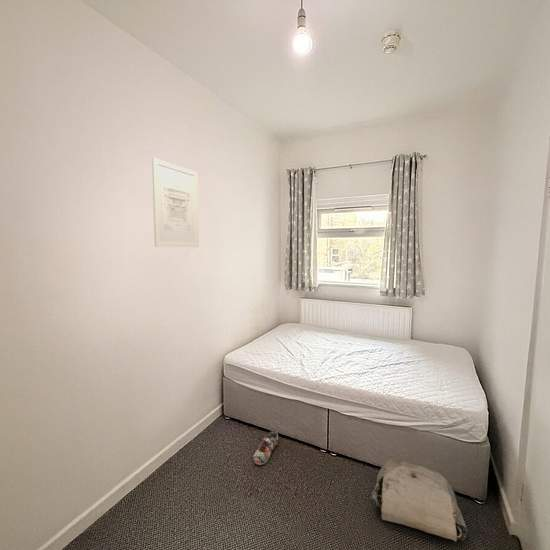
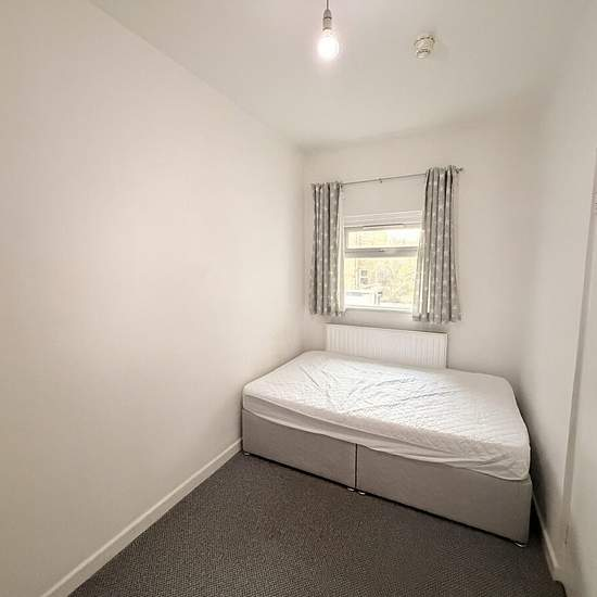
- wall art (177, 207)
- bag (417, 489)
- shoe (266, 446)
